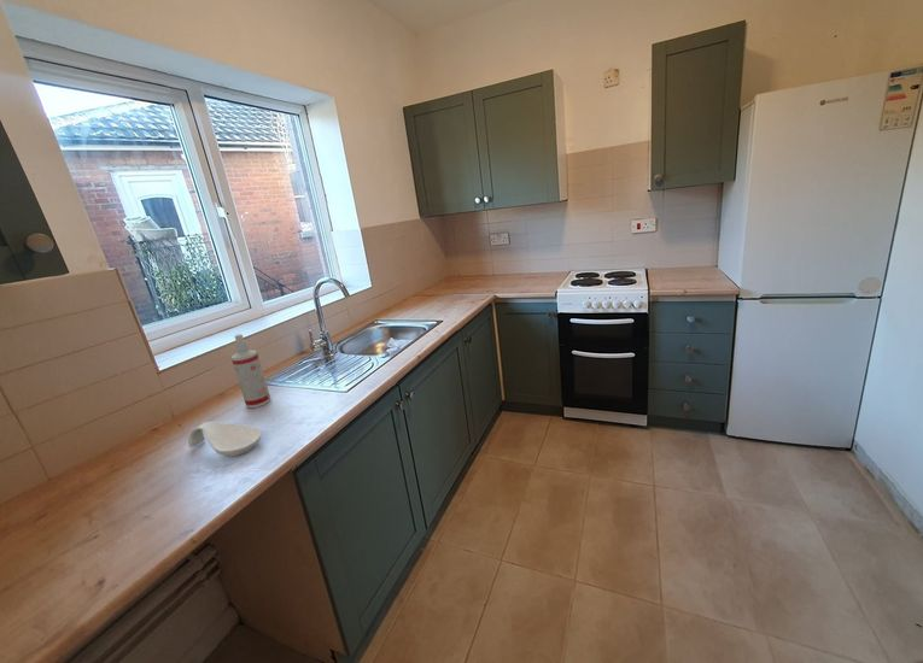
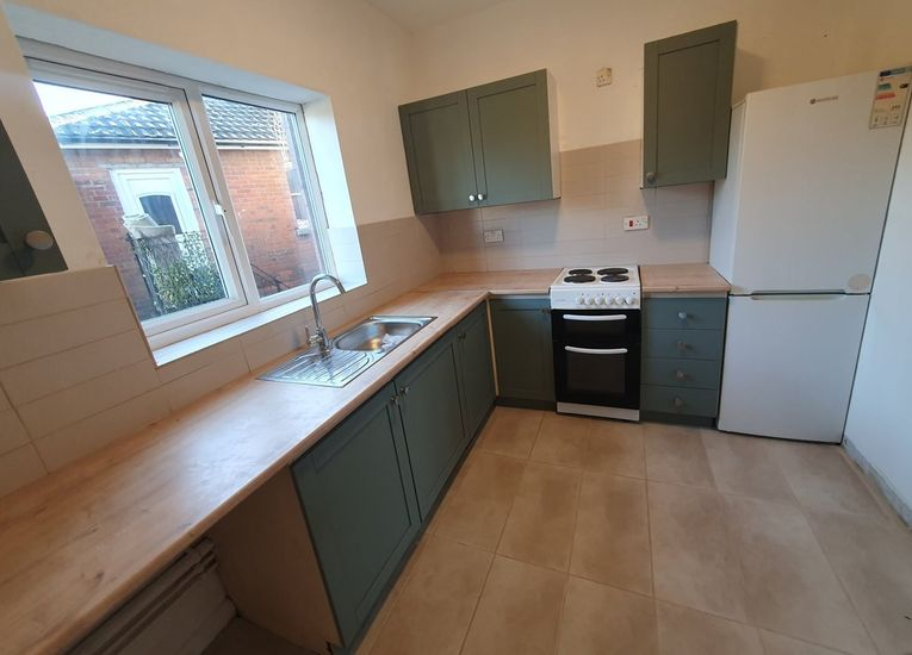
- spoon rest (221, 436)
- spray bottle (249, 369)
